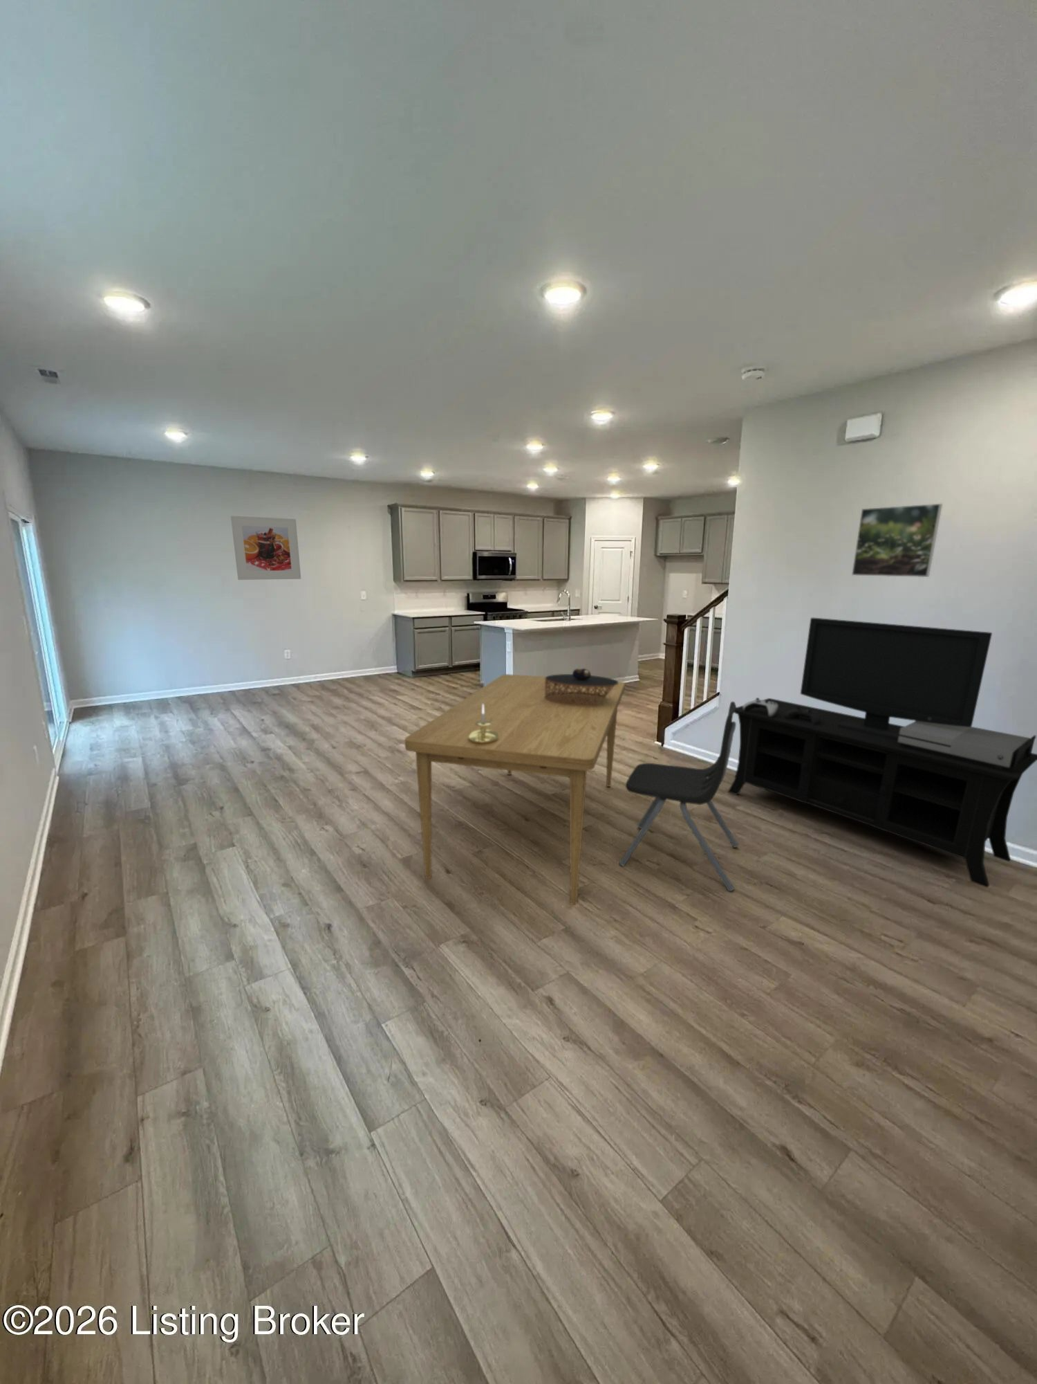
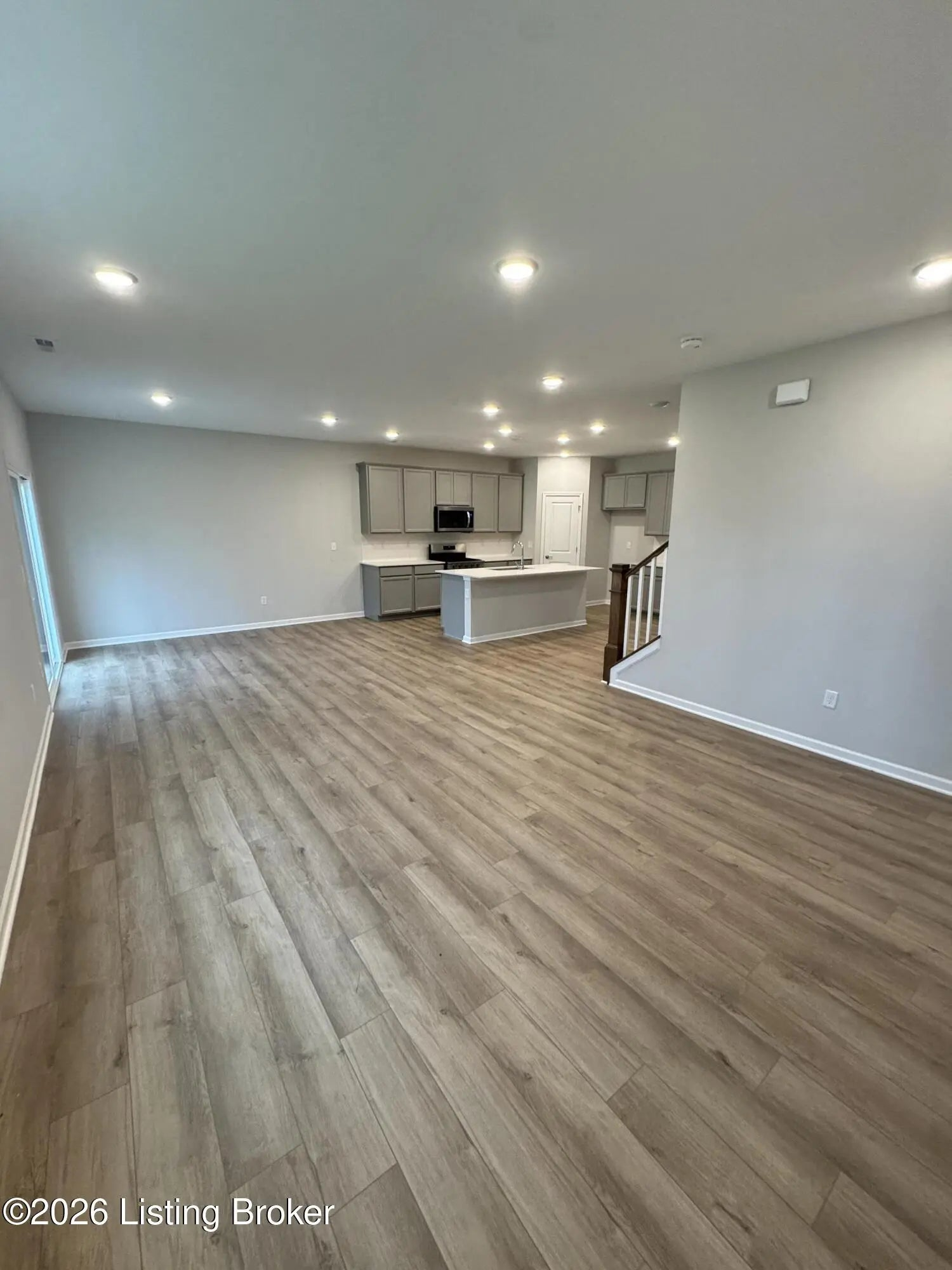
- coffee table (581, 683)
- media console (866, 727)
- dining chair (685, 782)
- dining table (535, 766)
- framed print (267, 549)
- candle holder (483, 721)
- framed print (894, 542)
